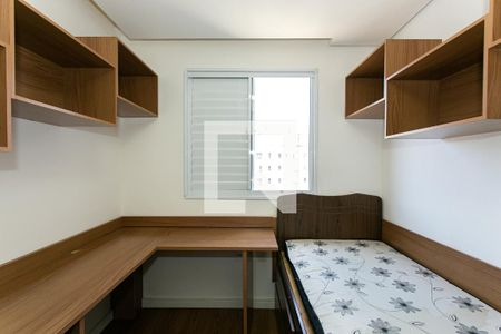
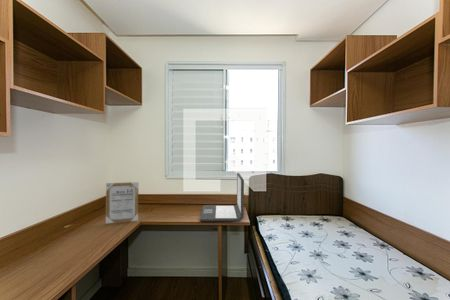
+ picture frame (122, 202)
+ laptop (221, 205)
